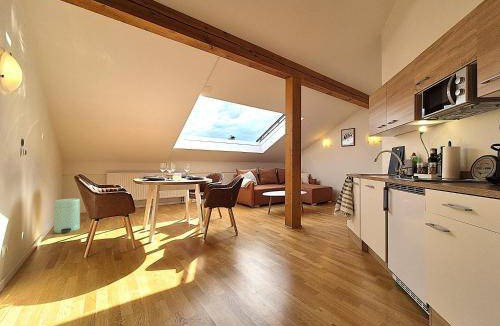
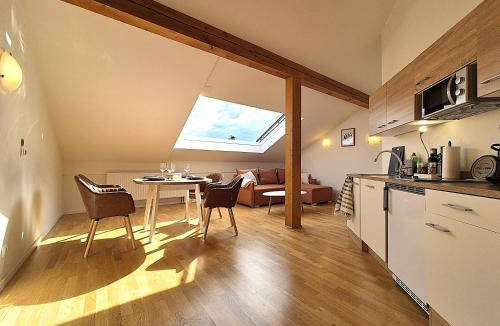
- trash can (67, 215)
